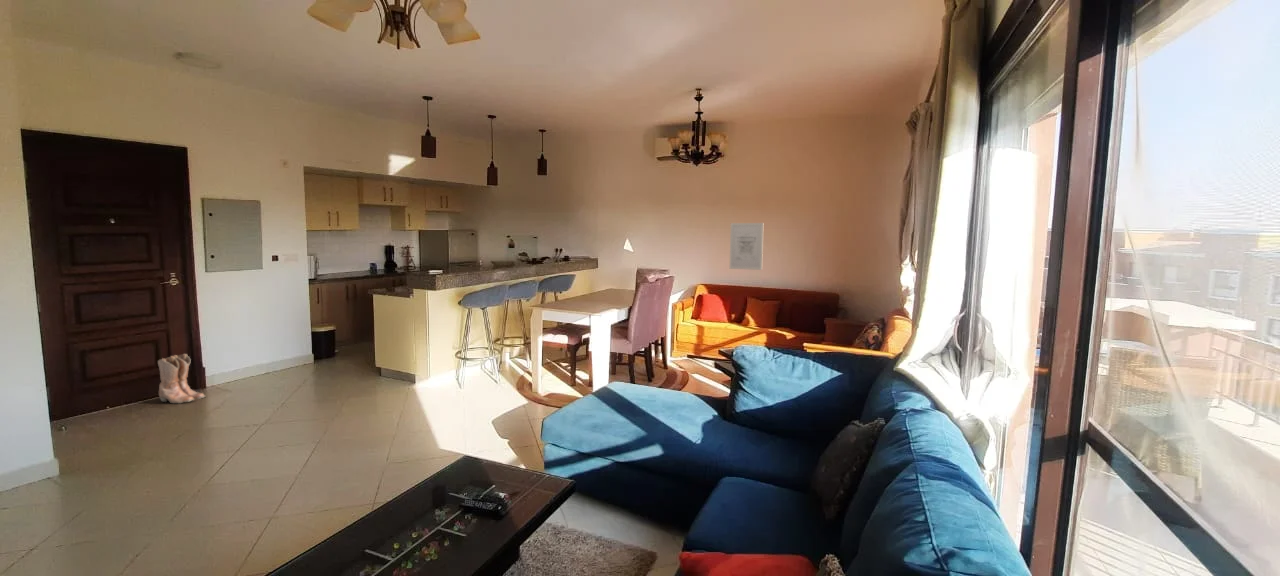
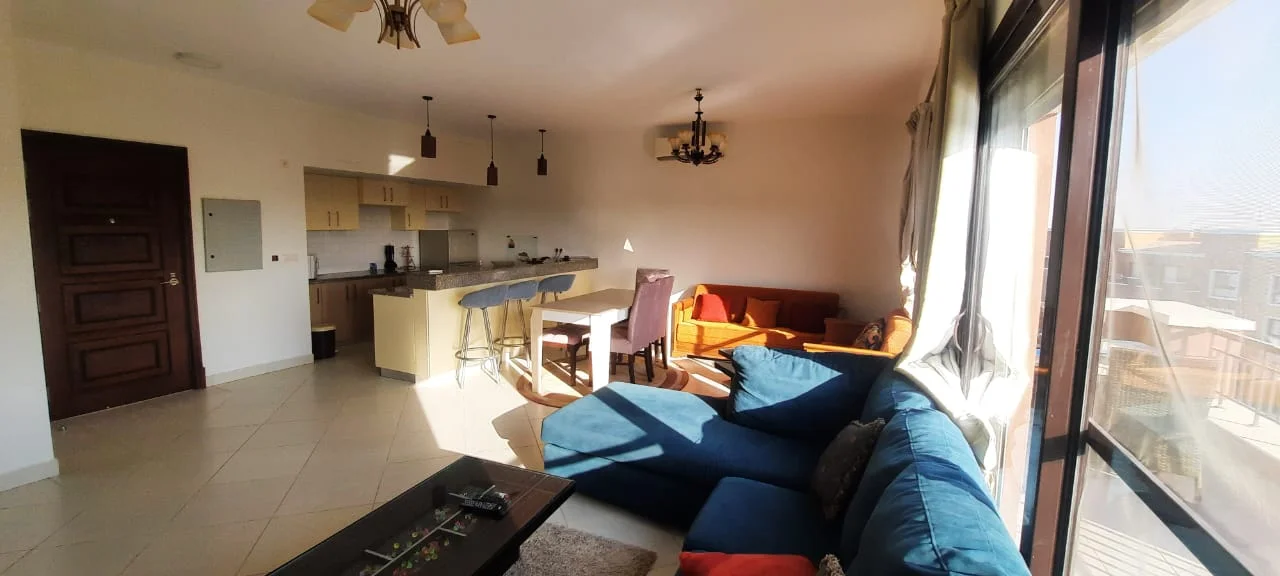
- boots (181, 377)
- wall art (746, 246)
